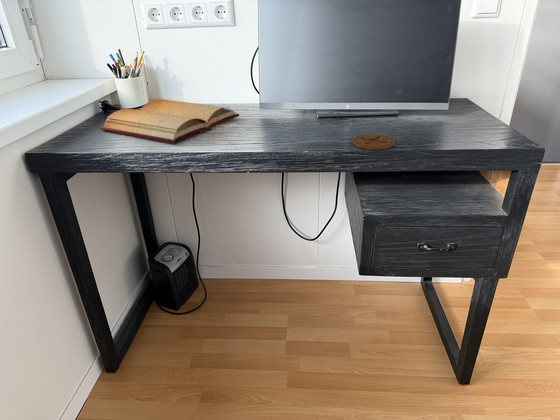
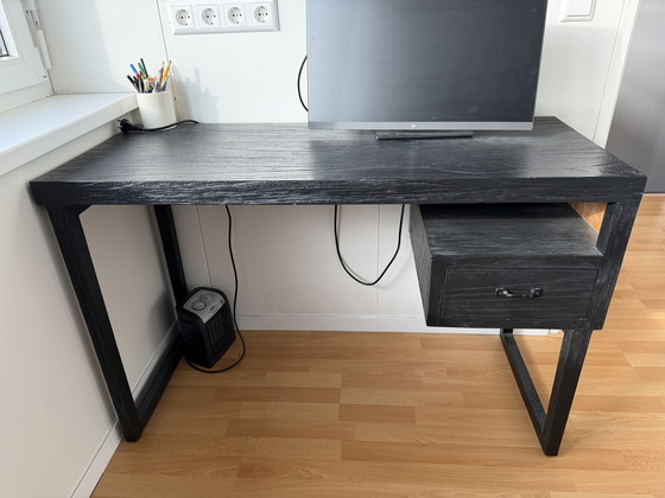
- bible (171, 116)
- coaster (373, 141)
